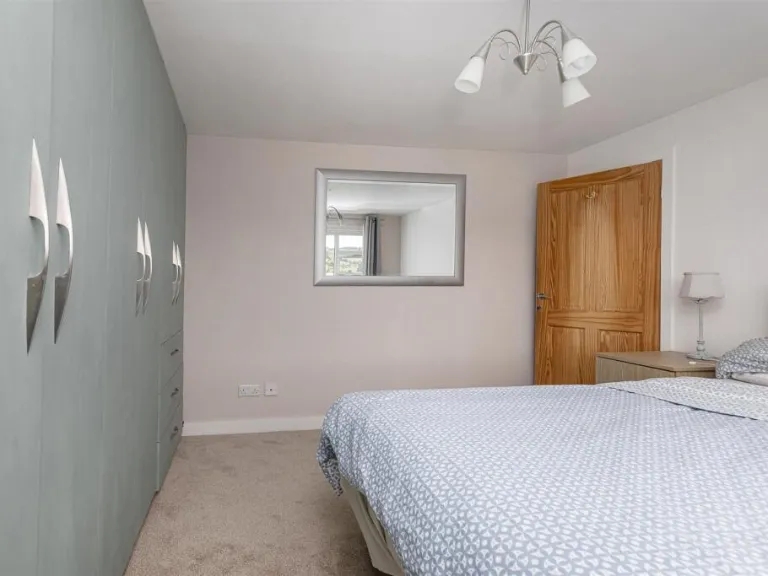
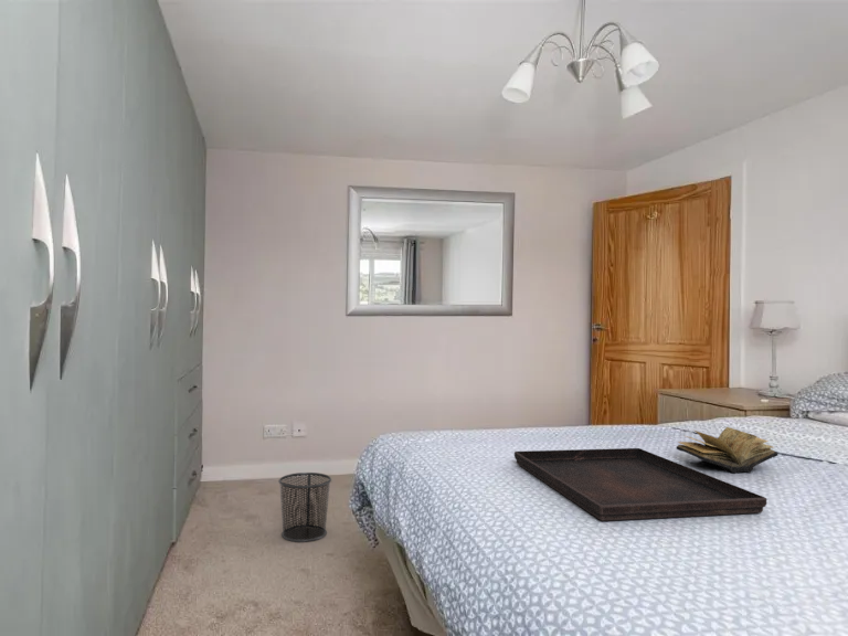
+ waste bin (304, 506)
+ book (724, 449)
+ serving tray (623, 478)
